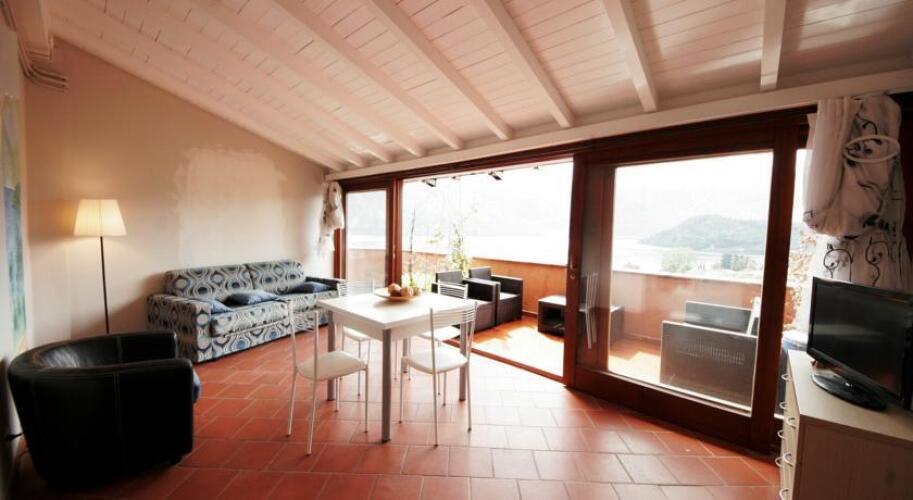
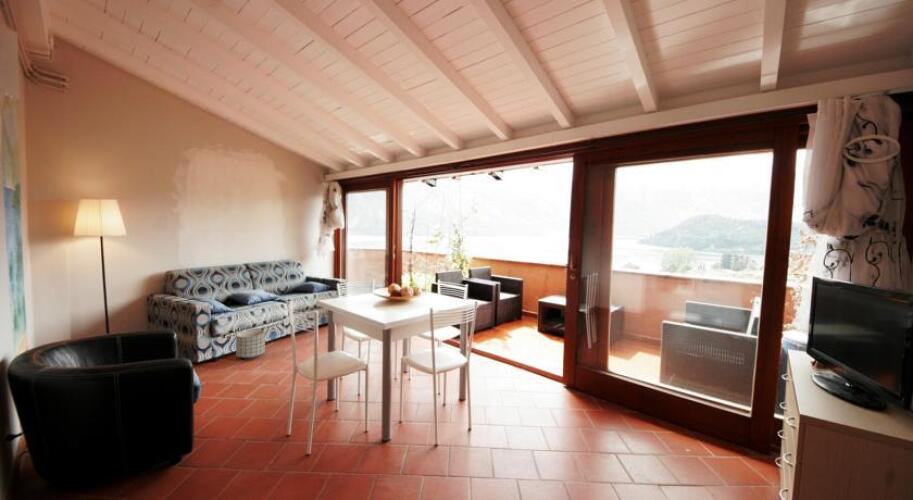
+ planter (250, 345)
